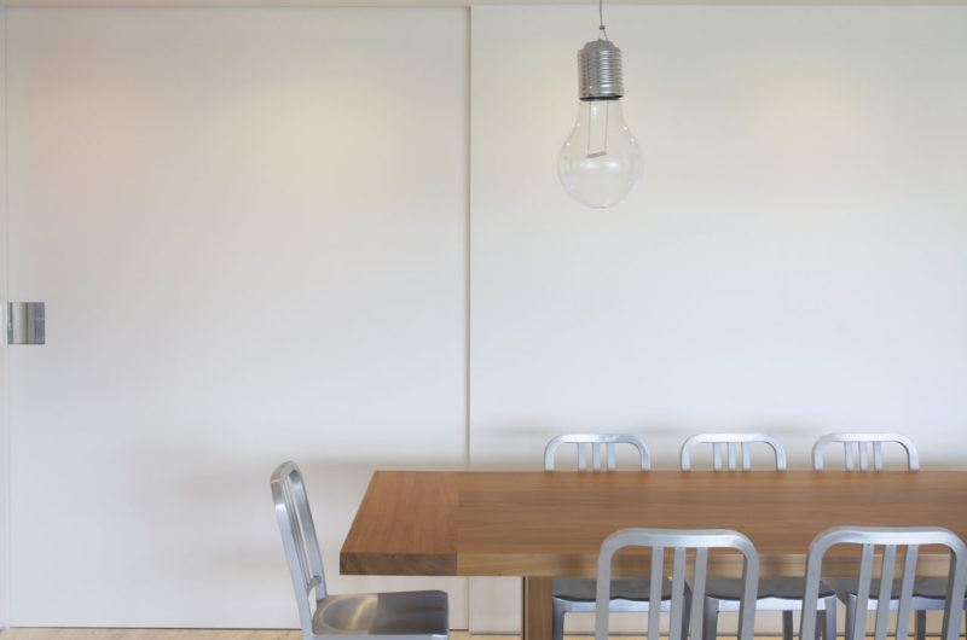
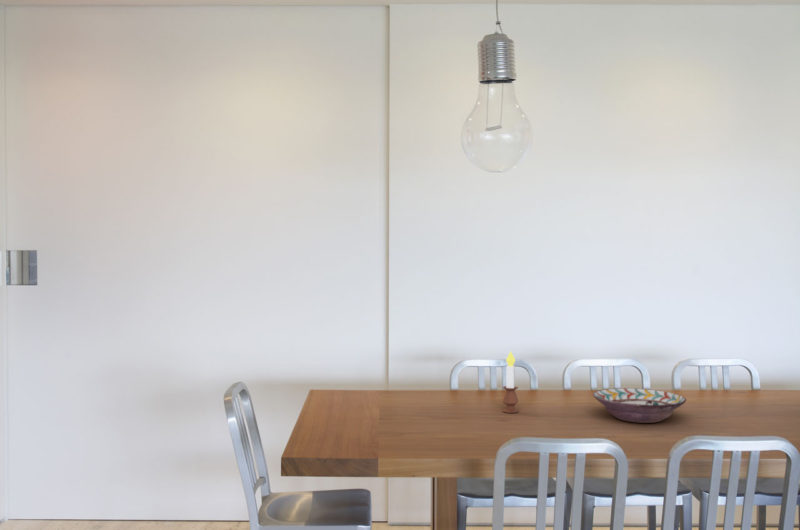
+ decorative bowl (638, 407)
+ candle (510, 380)
